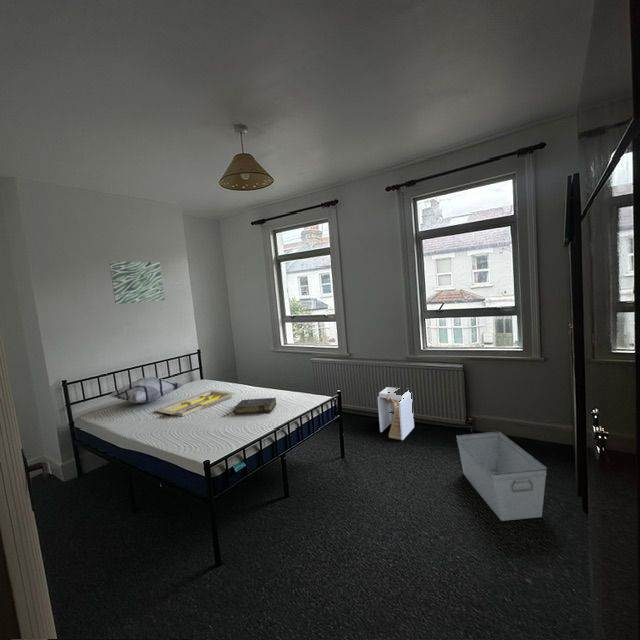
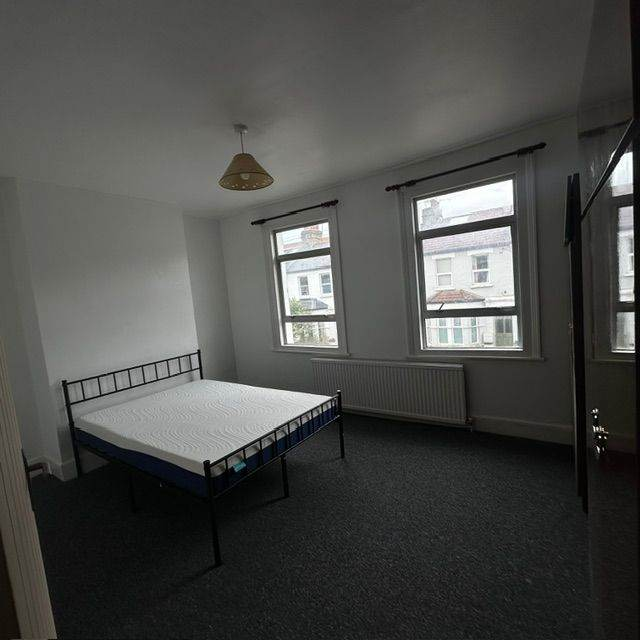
- wall art (138, 282)
- storage bin (497, 471)
- serving tray (197, 402)
- staircase (394, 411)
- decorative pillow (146, 390)
- book (256, 405)
